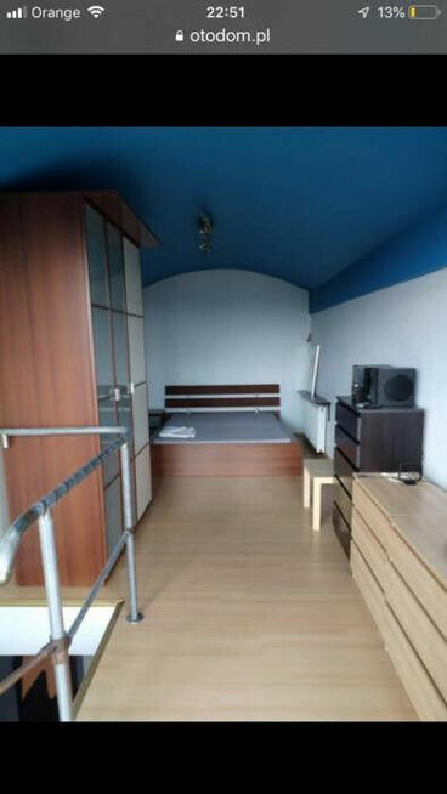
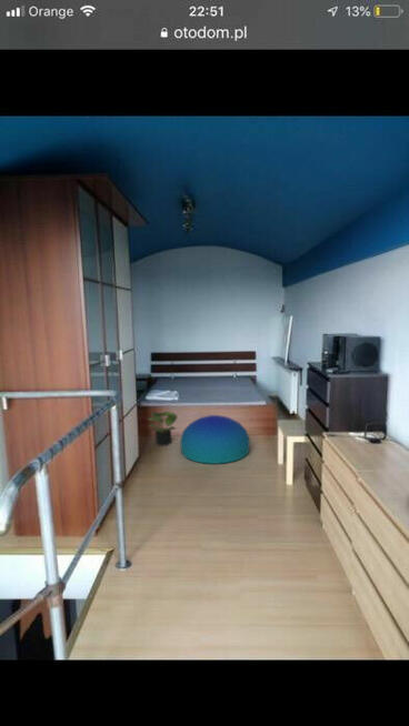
+ pouf (215, 433)
+ potted plant (159, 426)
